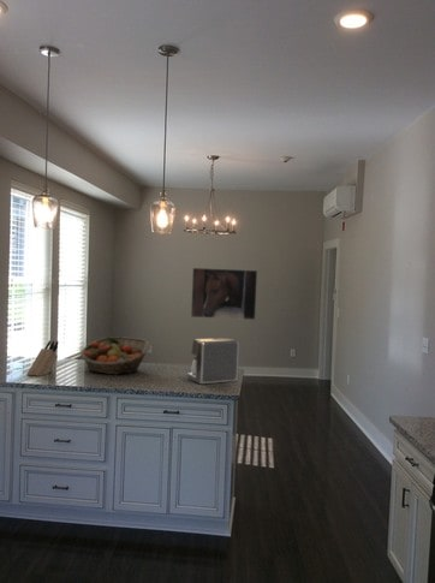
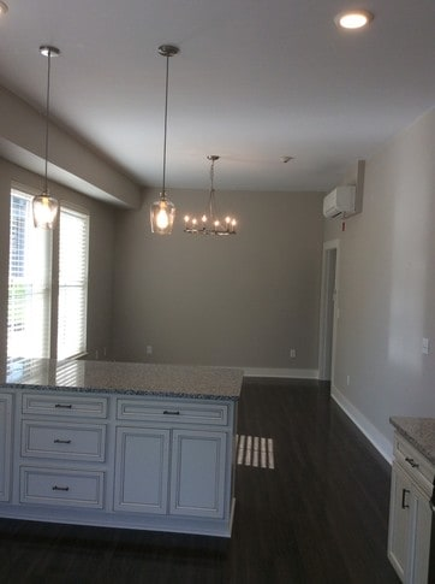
- coffee maker (213, 359)
- fruit basket (114, 355)
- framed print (224, 293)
- knife block (43, 357)
